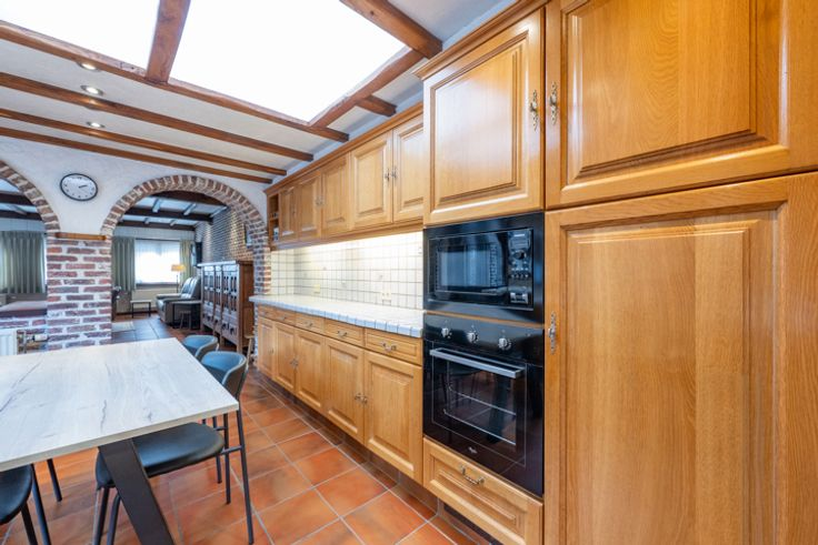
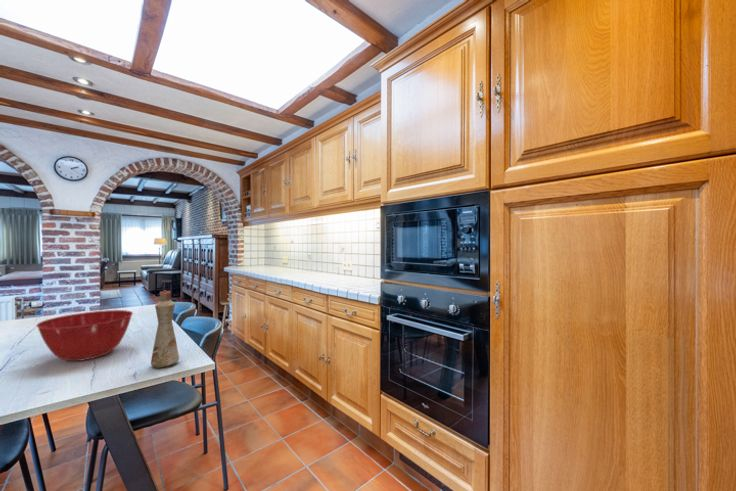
+ mixing bowl (89, 336)
+ bottle (164, 327)
